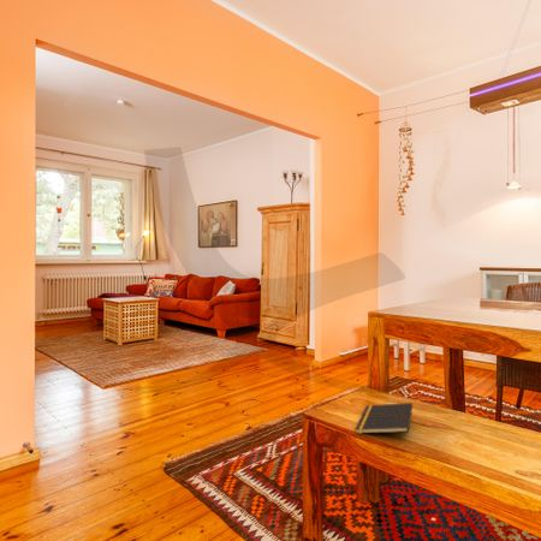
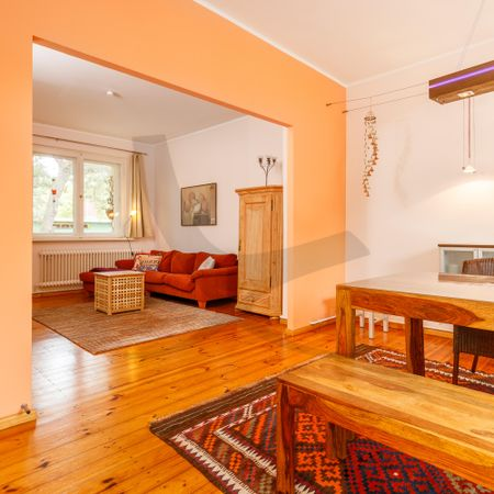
- notepad (385, 417)
